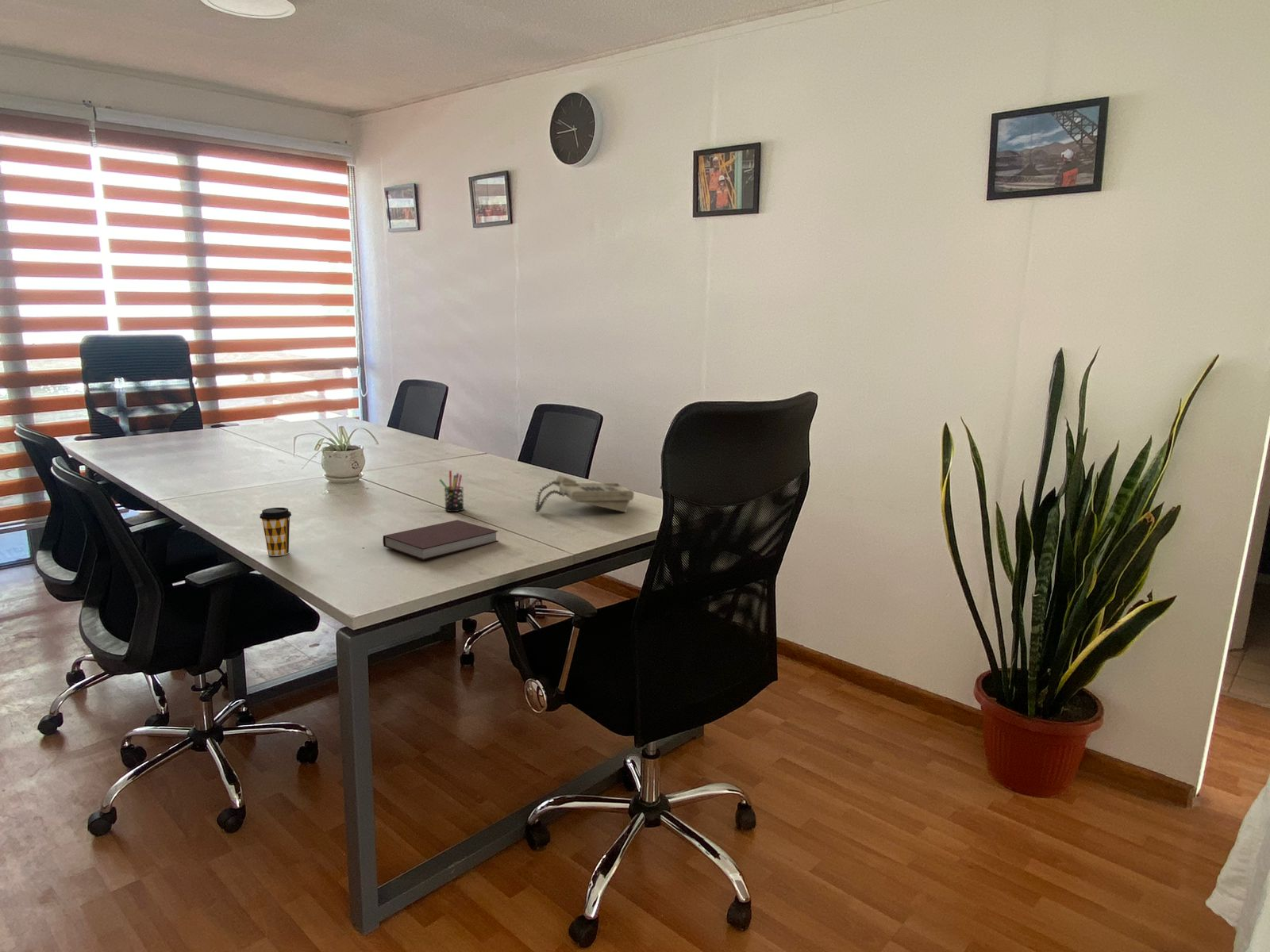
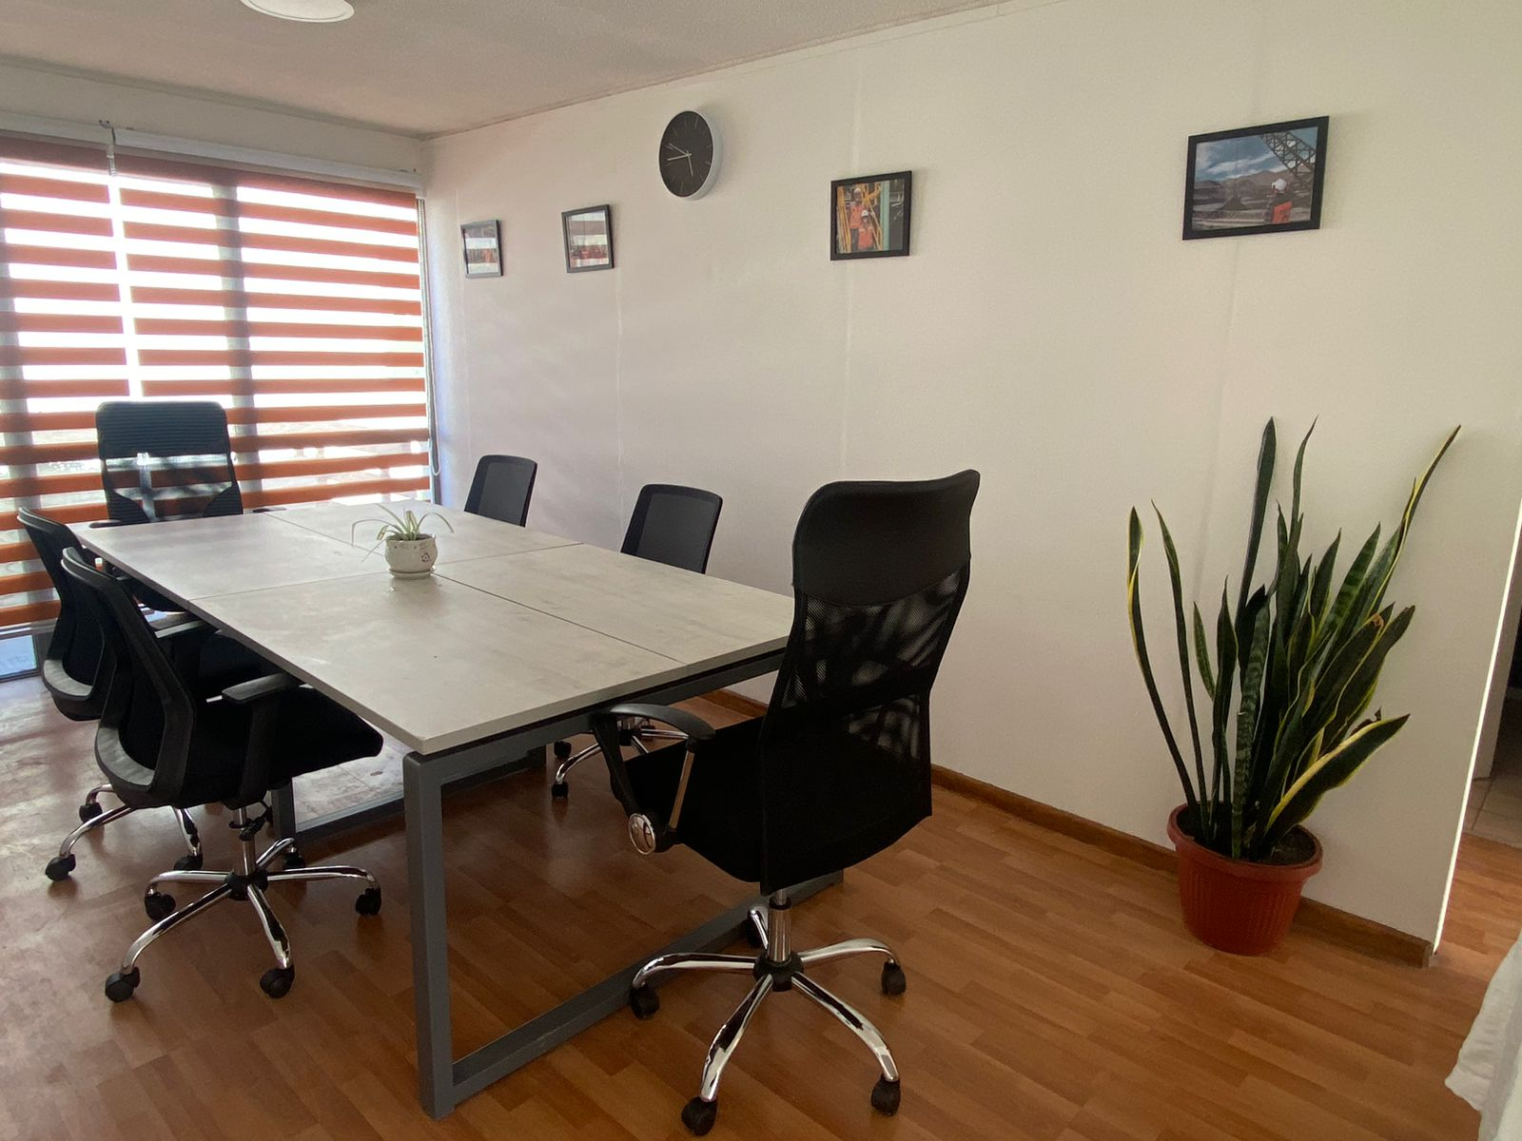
- notebook (441, 538)
- coffee cup (276, 532)
- pen holder (451, 490)
- telephone (577, 493)
